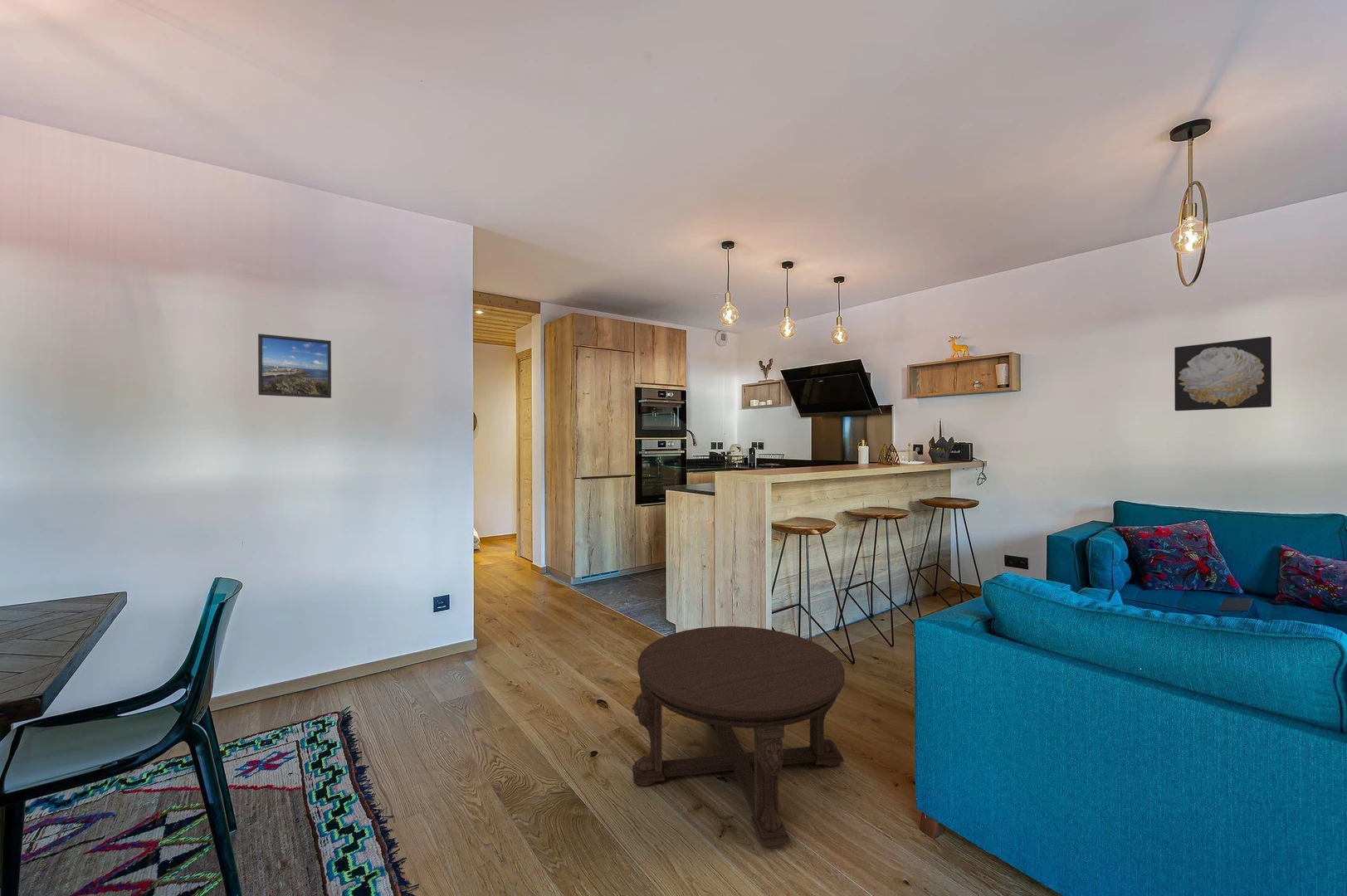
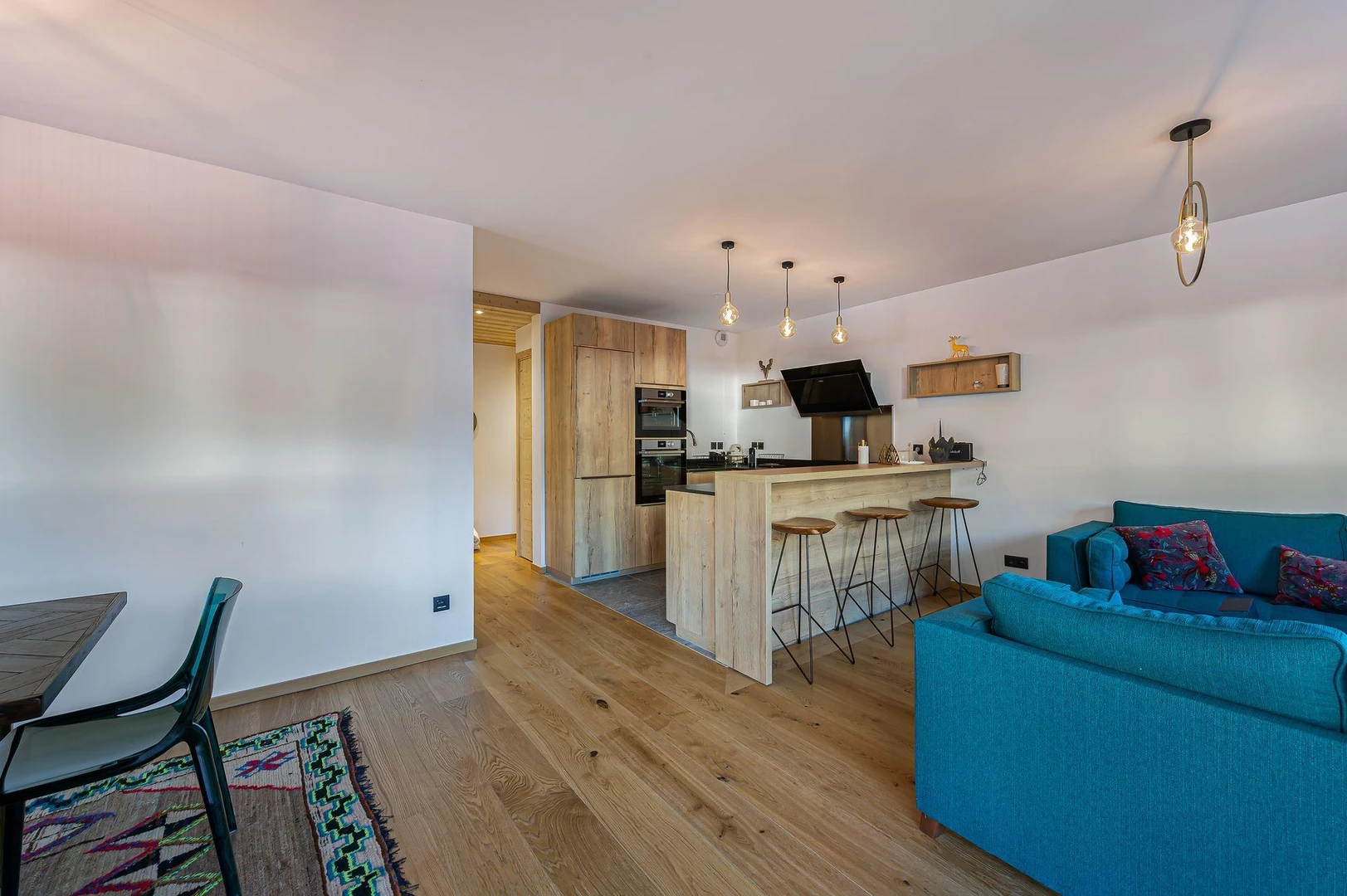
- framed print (295, 367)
- wall art (1221, 375)
- coffee table (739, 714)
